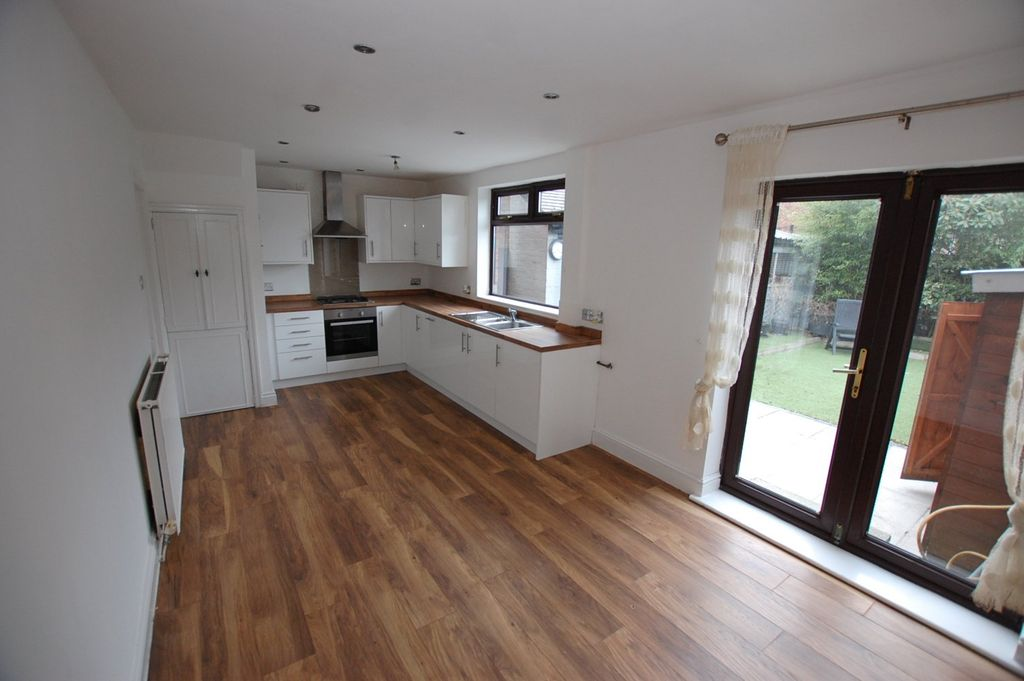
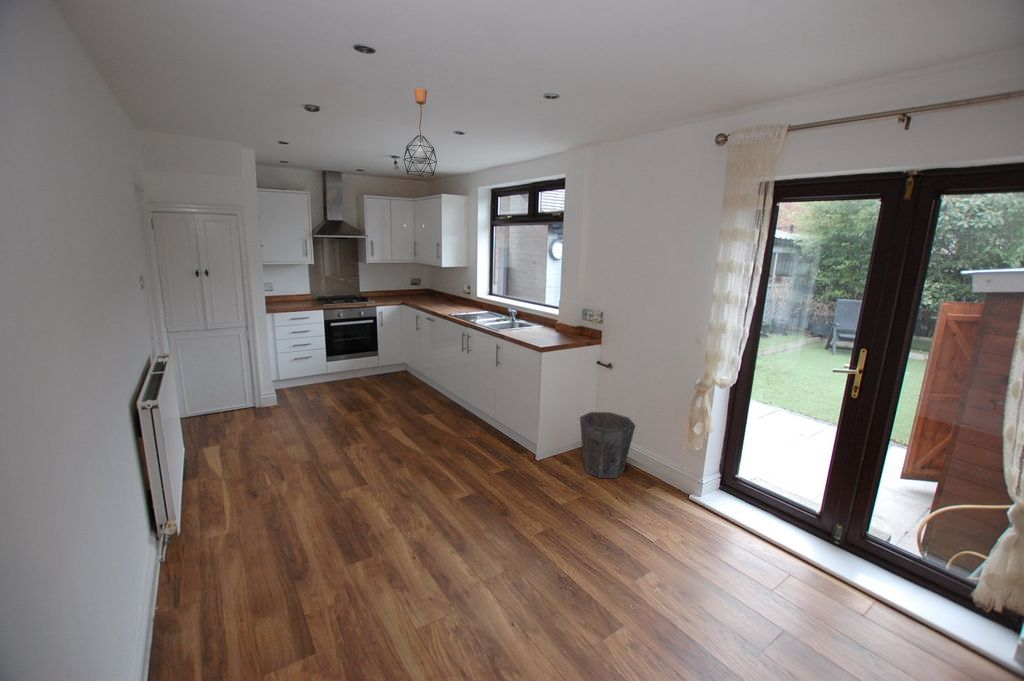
+ pendant light (420, 132)
+ waste bin (605, 445)
